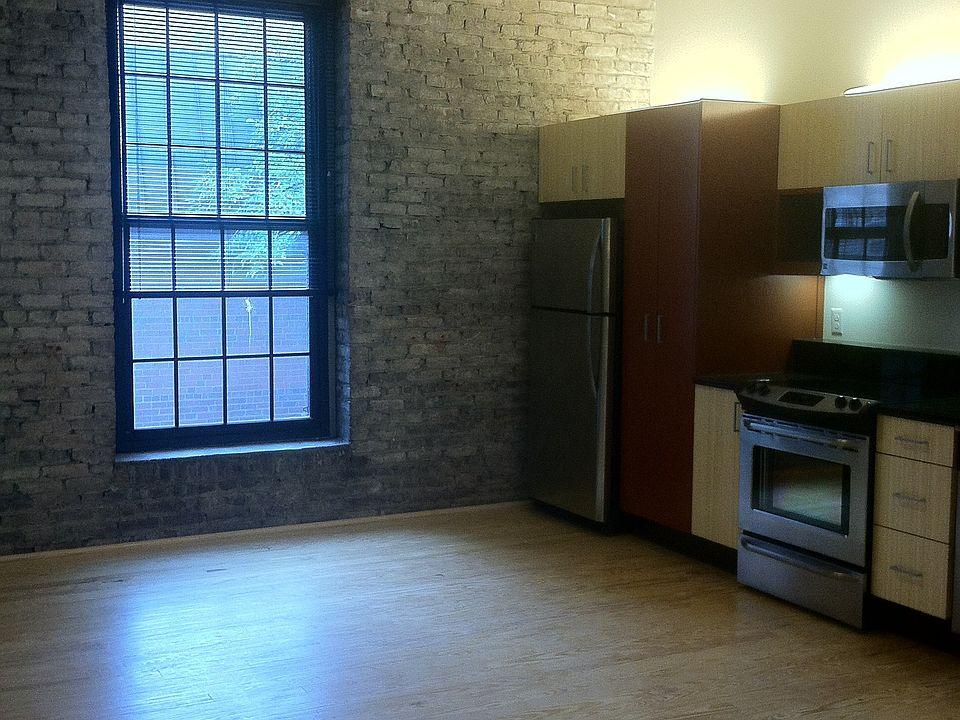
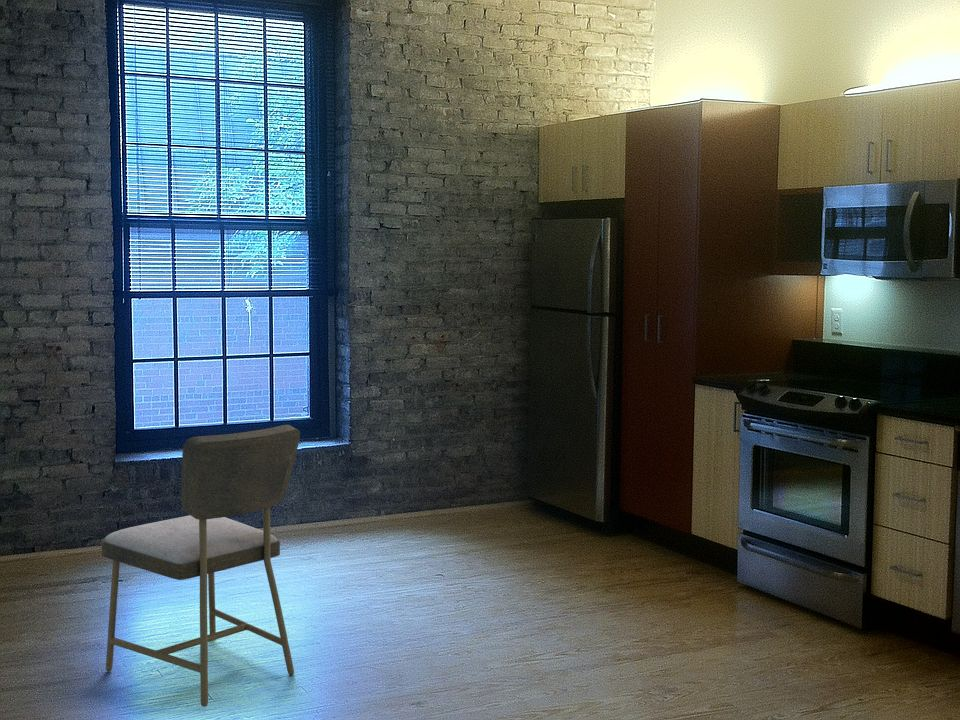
+ dining chair (200, 548)
